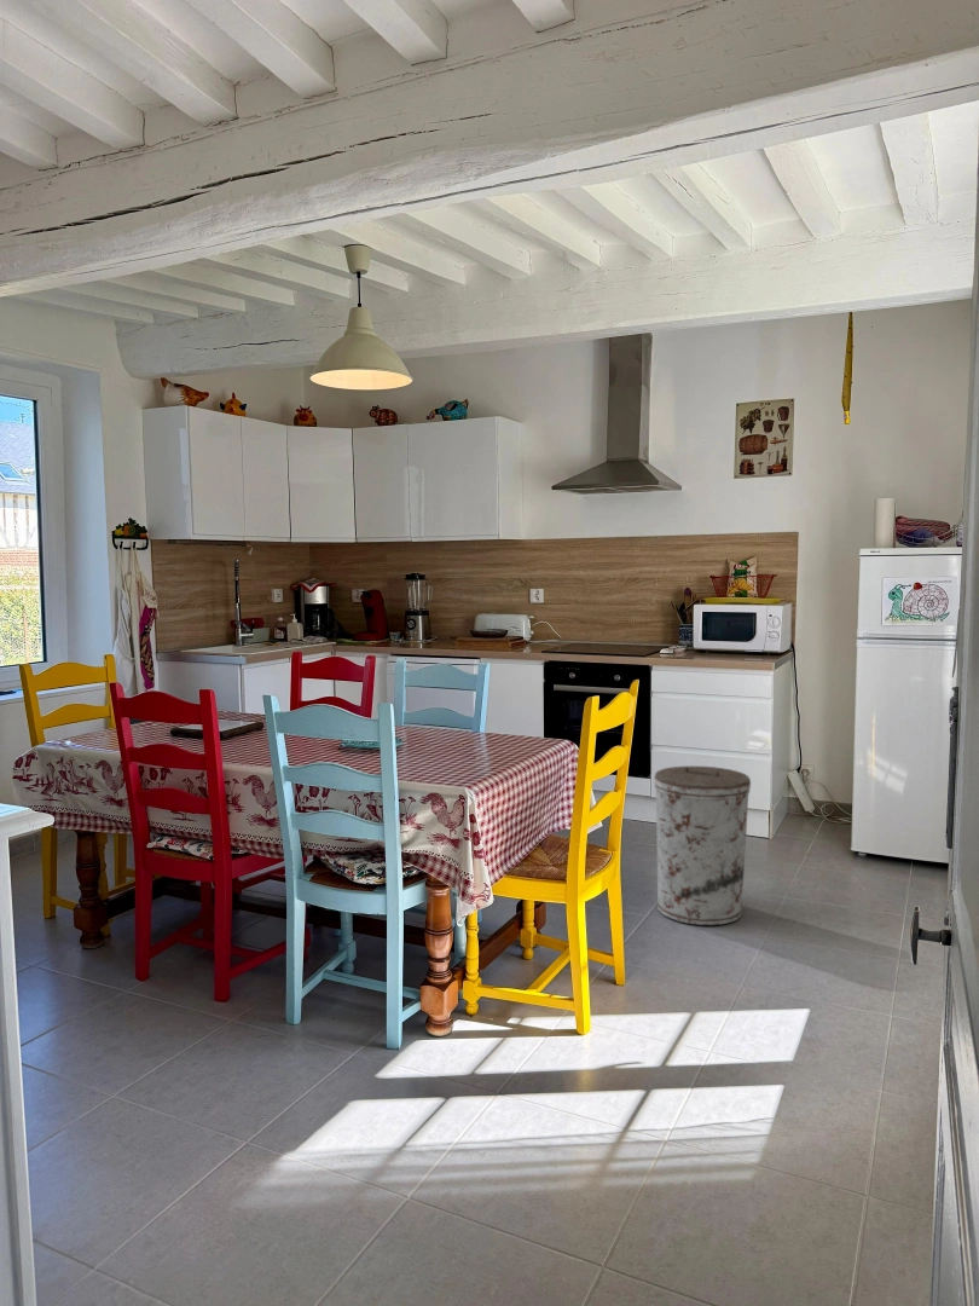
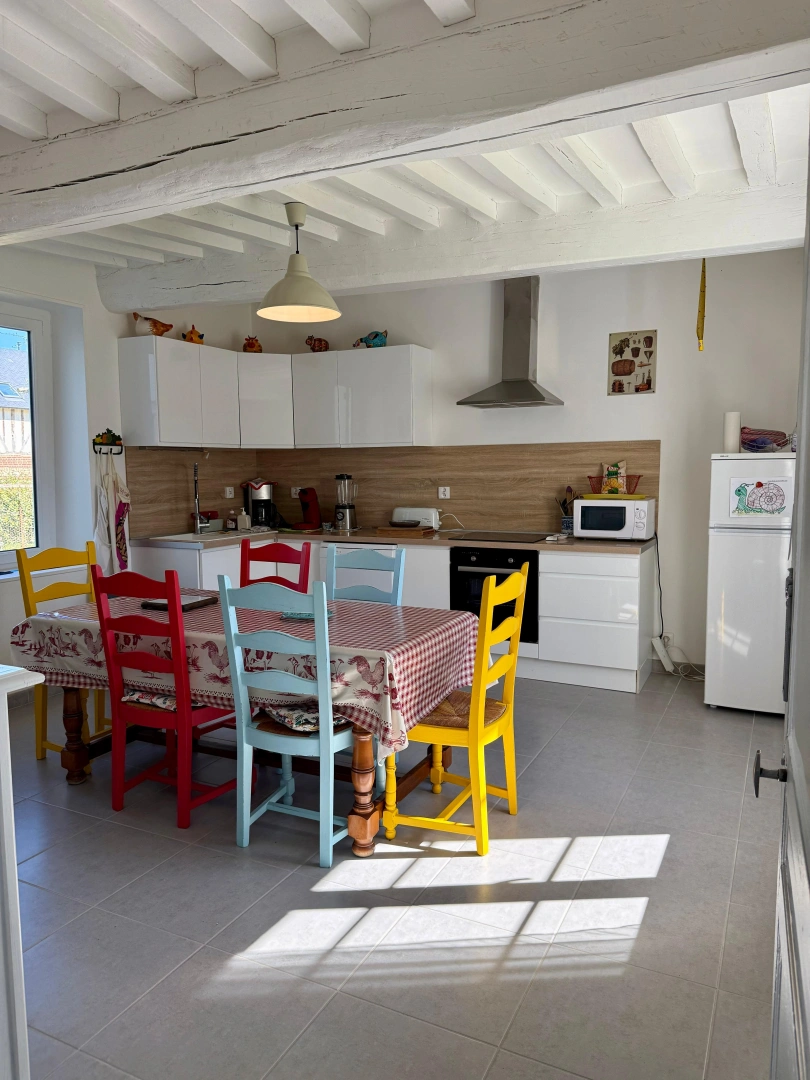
- trash can (700, 839)
